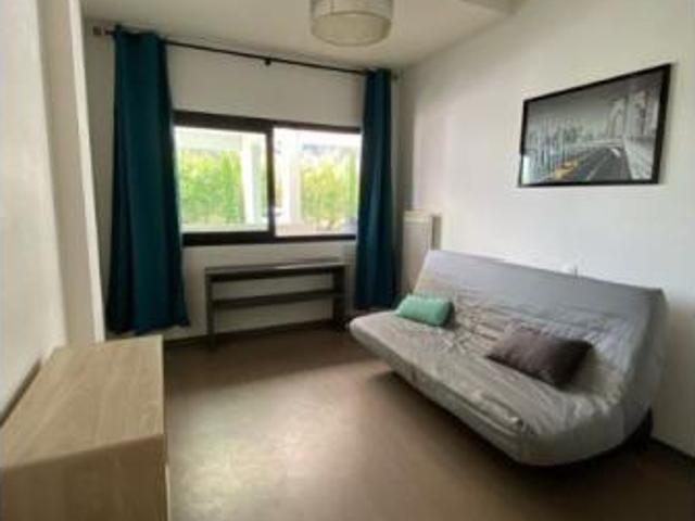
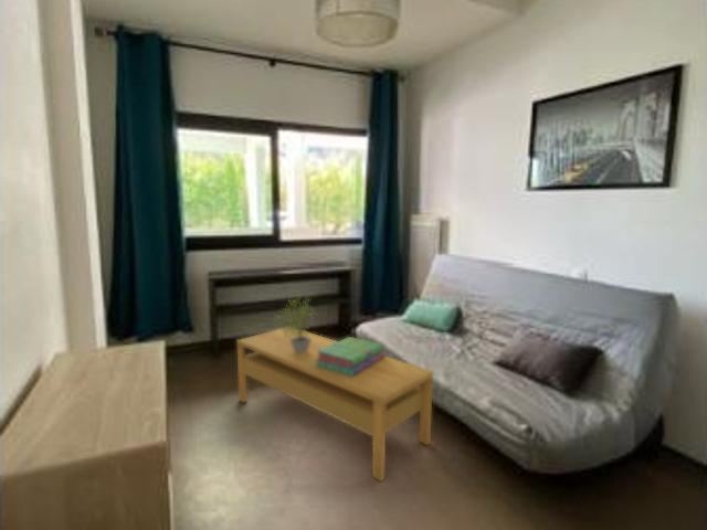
+ potted plant (296, 322)
+ coffee table (325, 386)
+ stack of books (350, 354)
